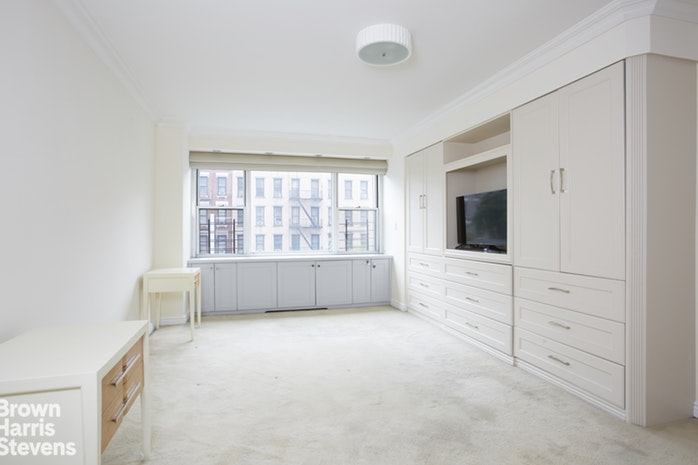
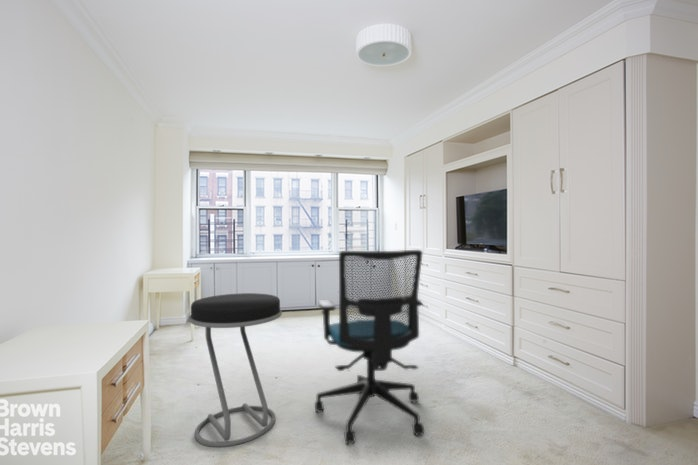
+ stool (248, 359)
+ office chair (370, 329)
